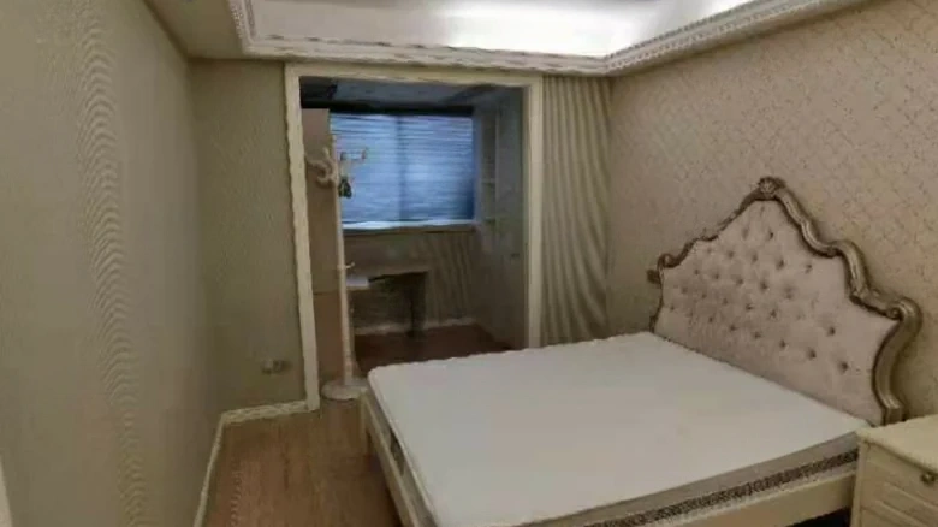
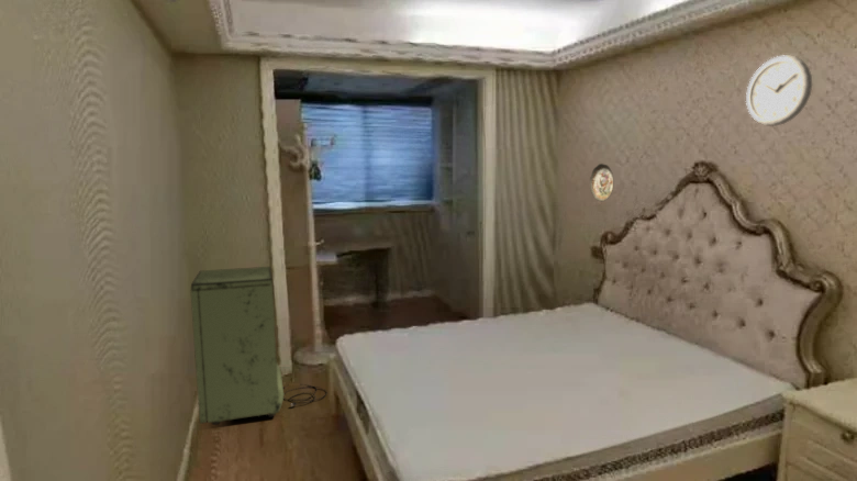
+ decorative plate (602, 182)
+ wall clock (776, 90)
+ storage cabinet (263, 338)
